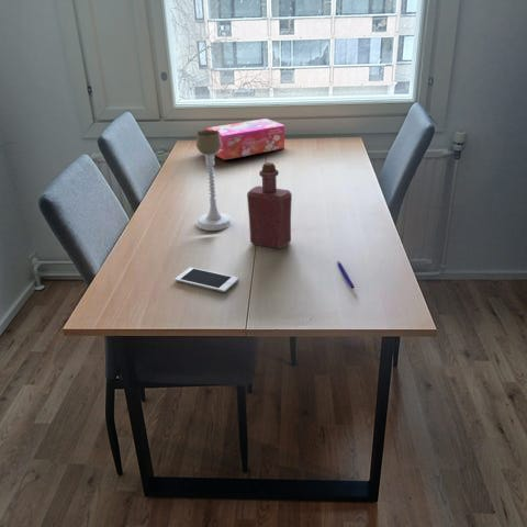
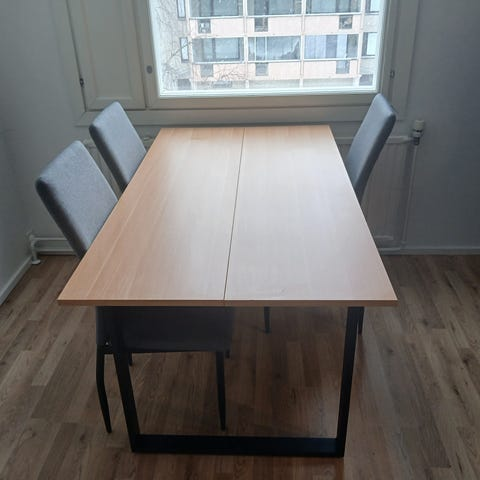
- cell phone (206, 279)
- bottle (269, 204)
- tissue box (246, 138)
- pen (345, 273)
- candle holder (211, 179)
